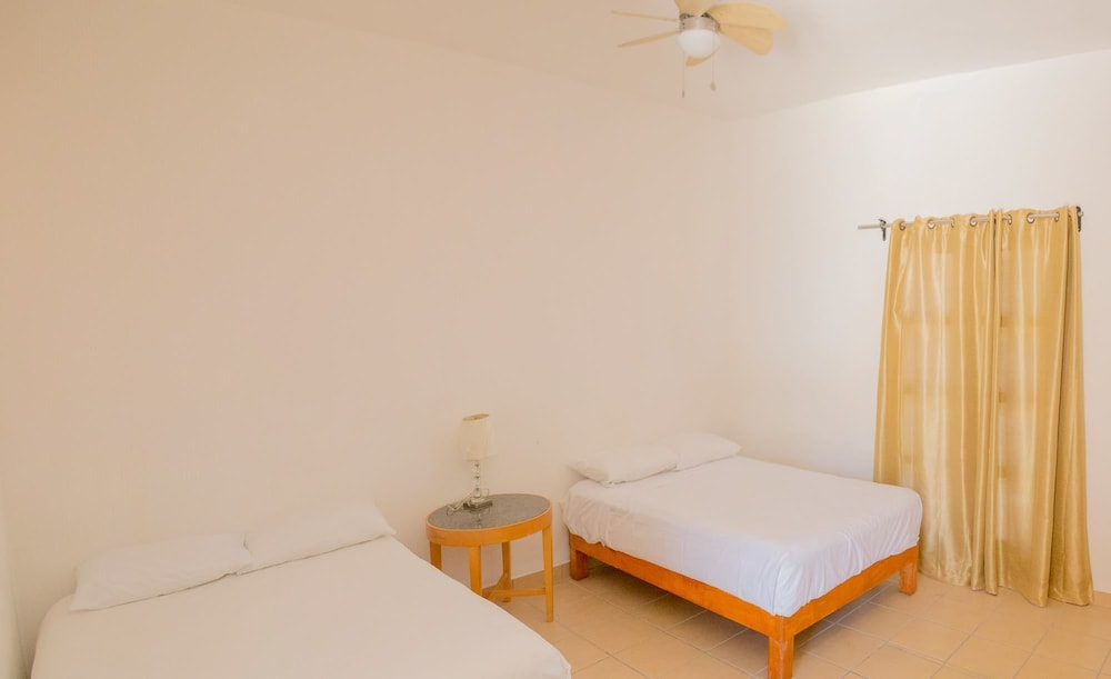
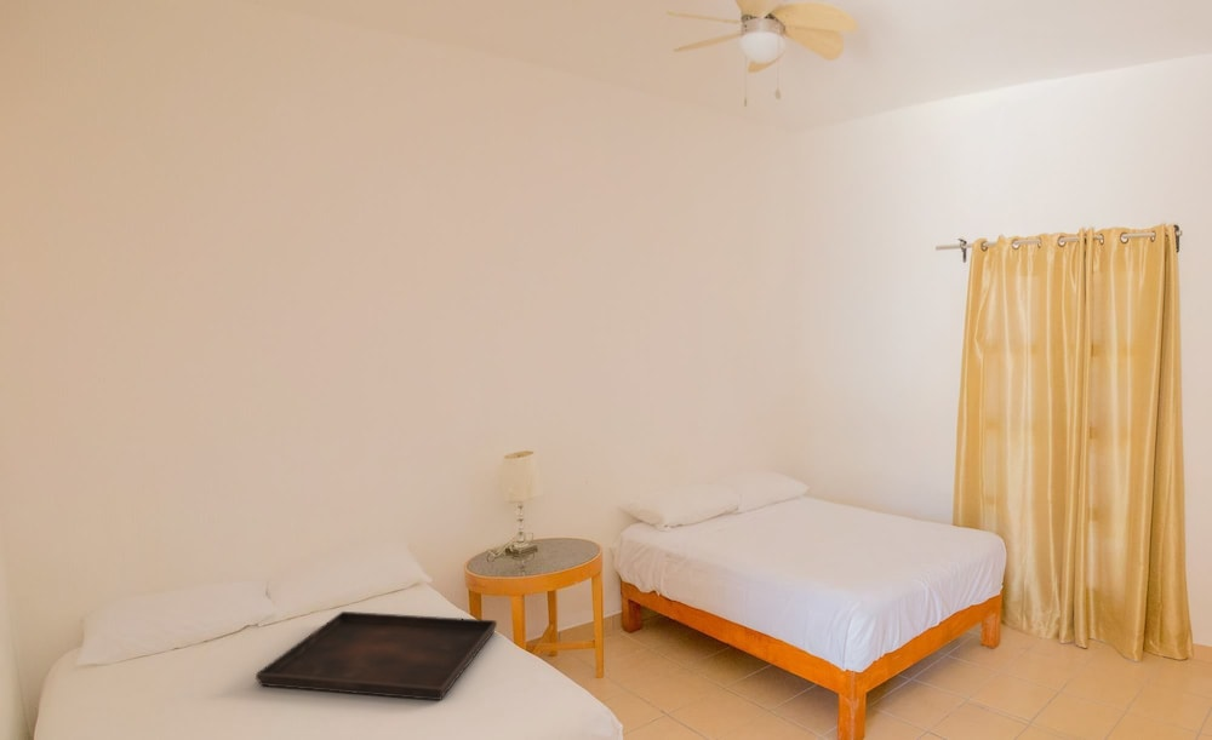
+ serving tray (385, 650)
